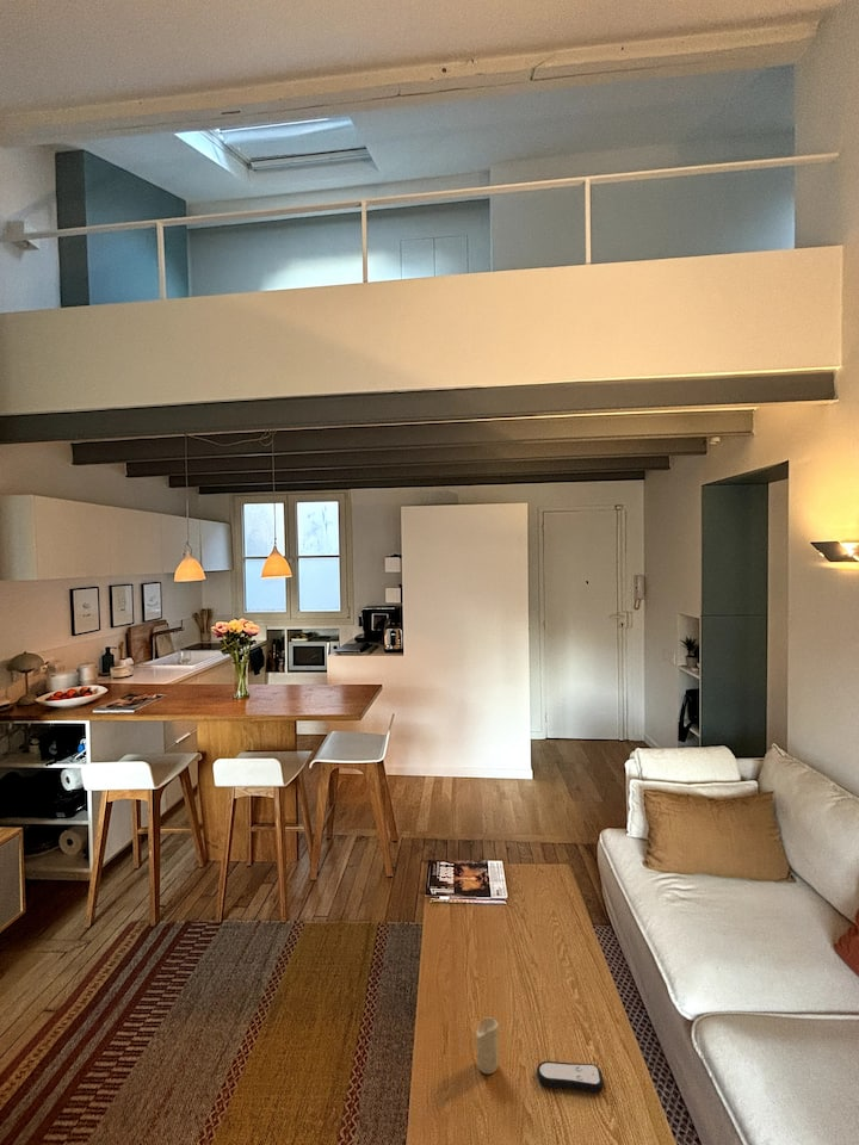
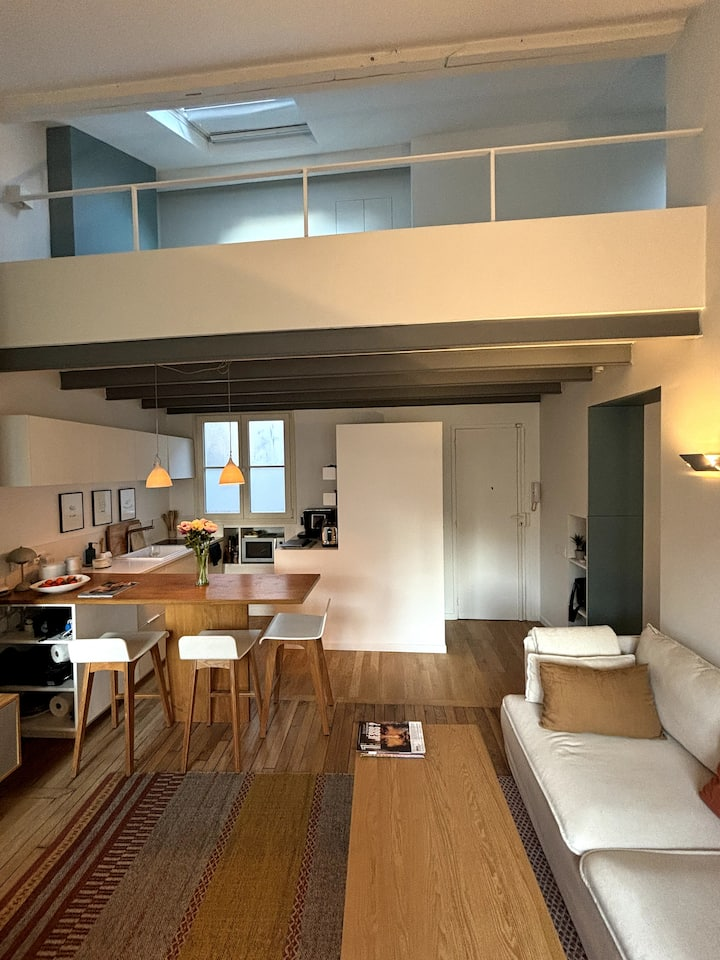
- remote control (569, 1075)
- candle (487, 1044)
